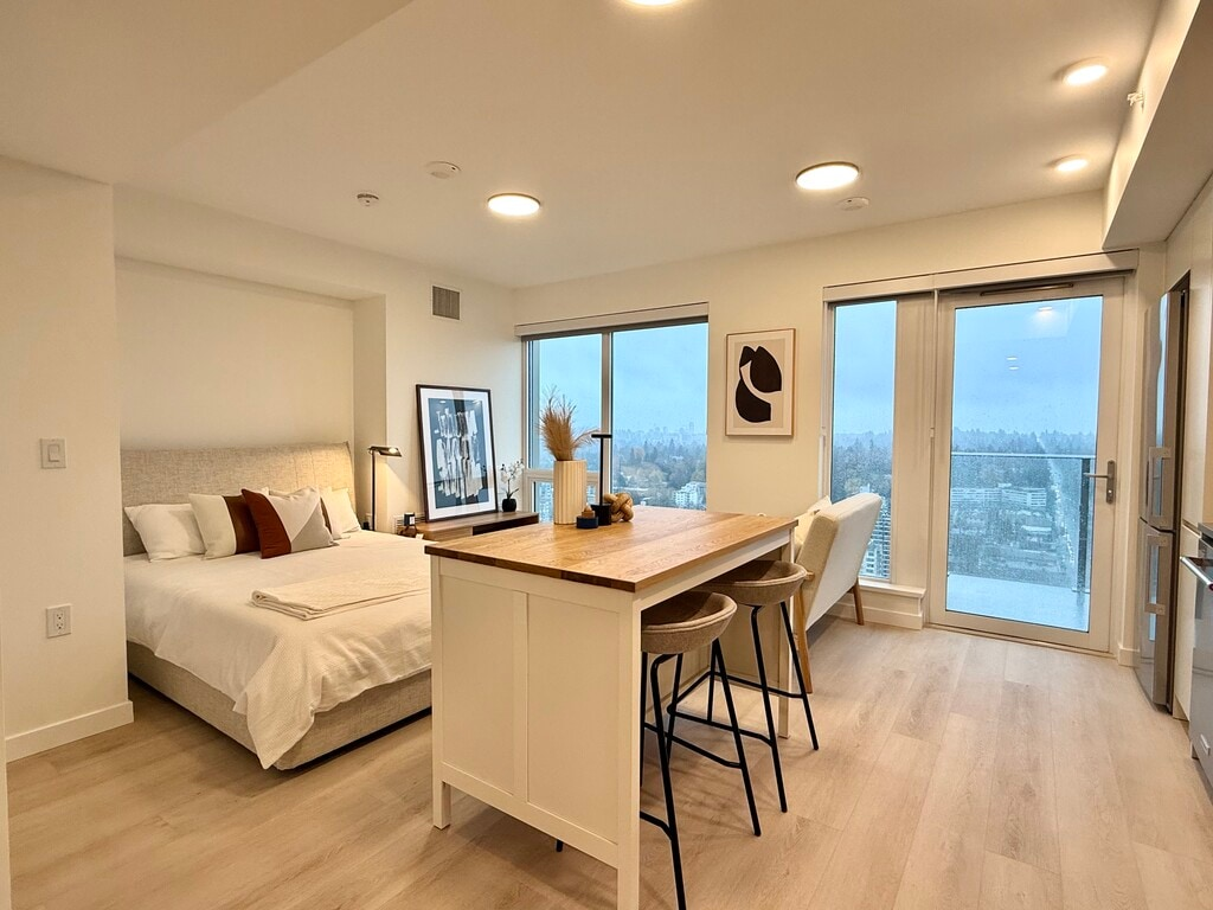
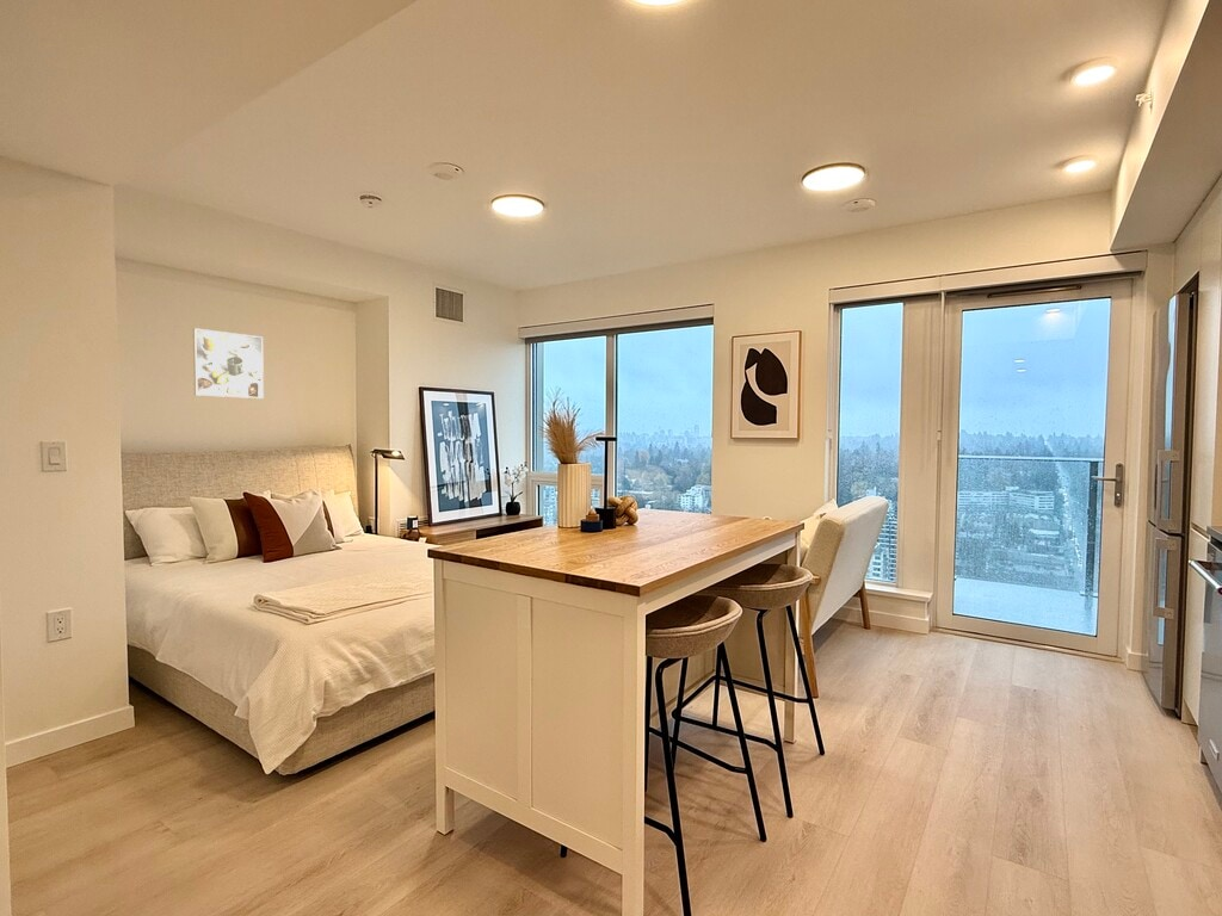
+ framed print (229, 364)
